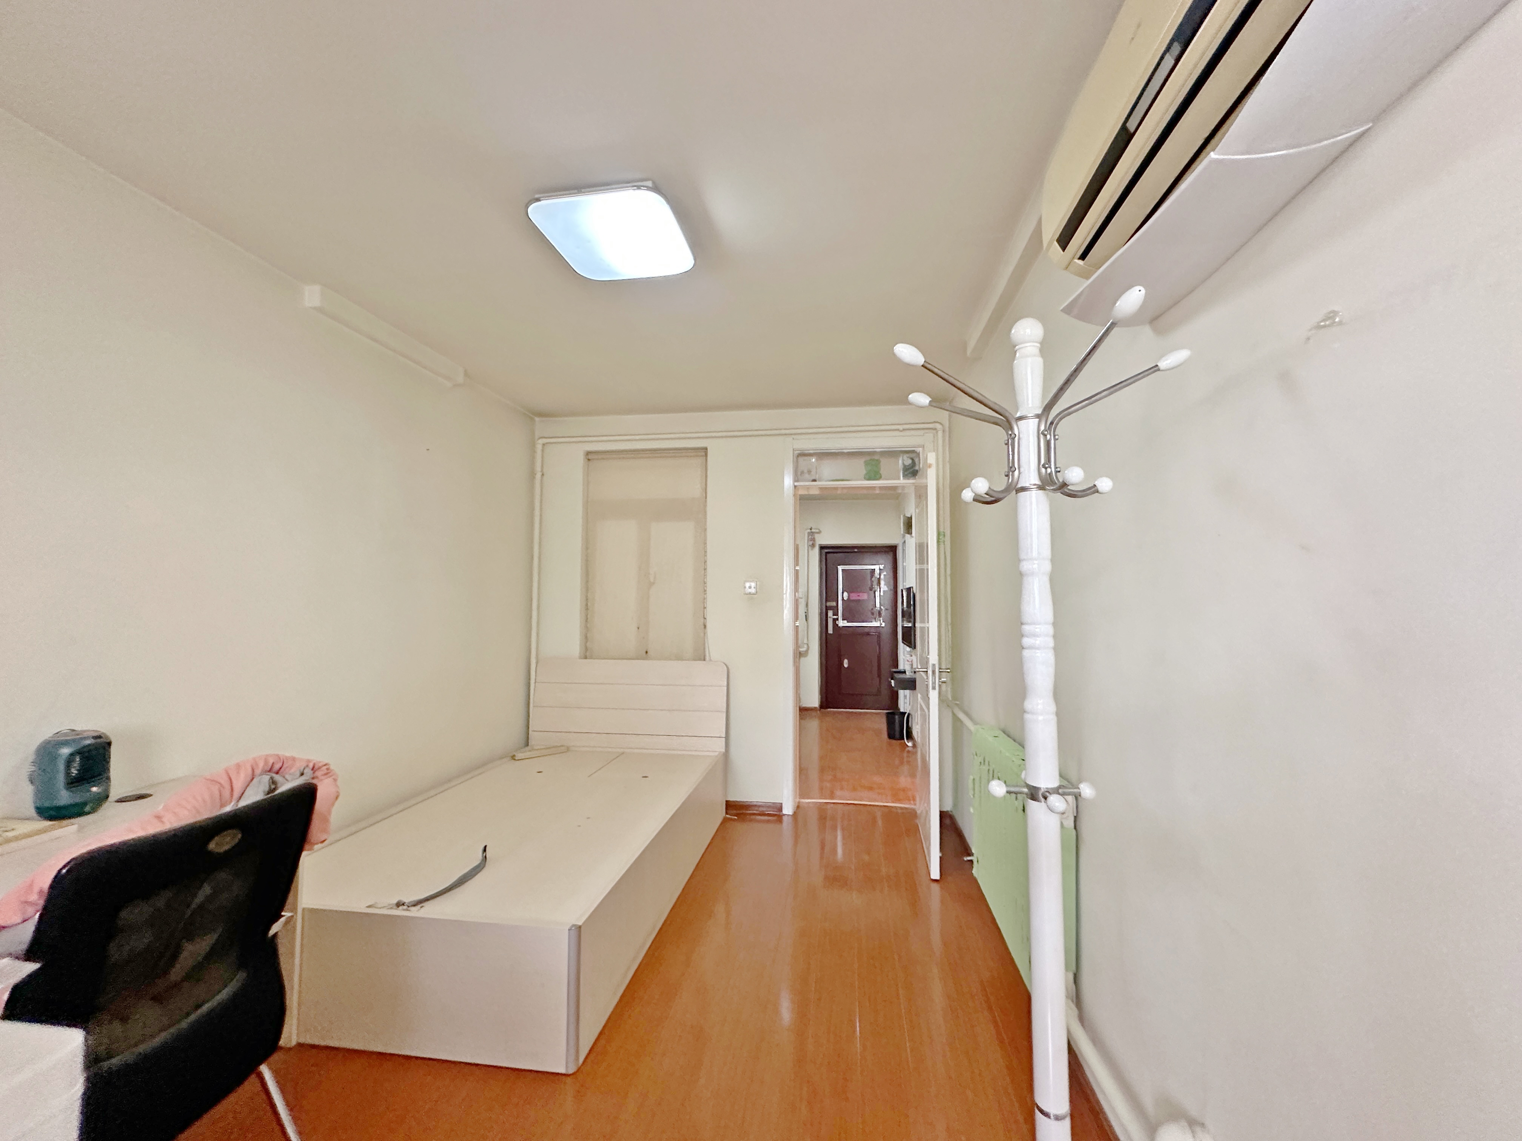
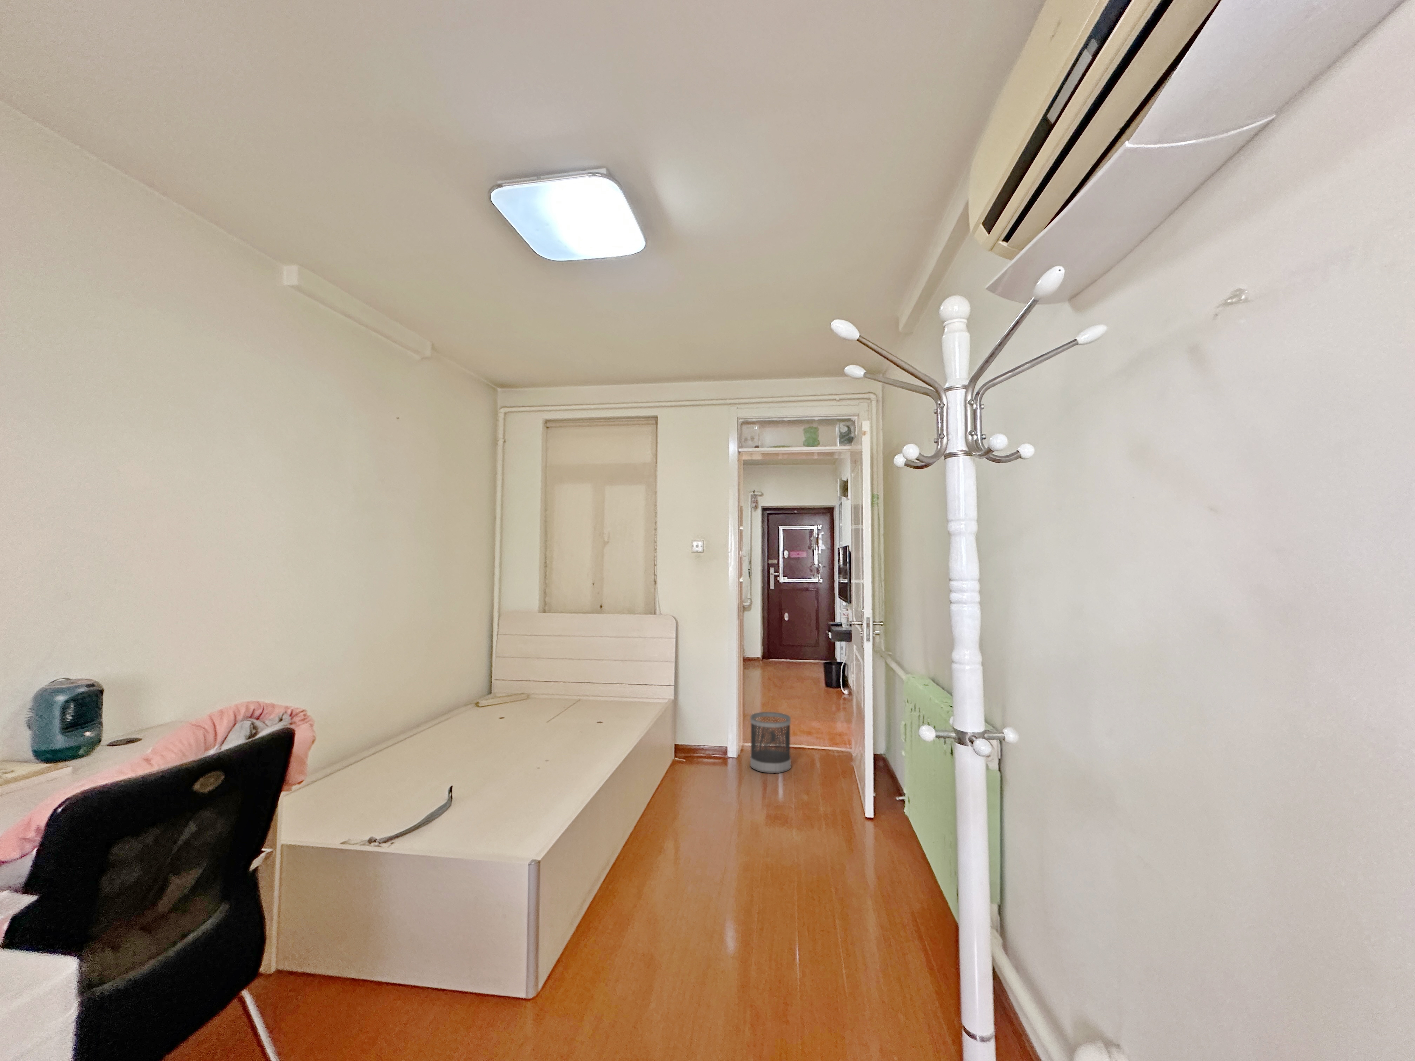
+ wastebasket (770, 741)
